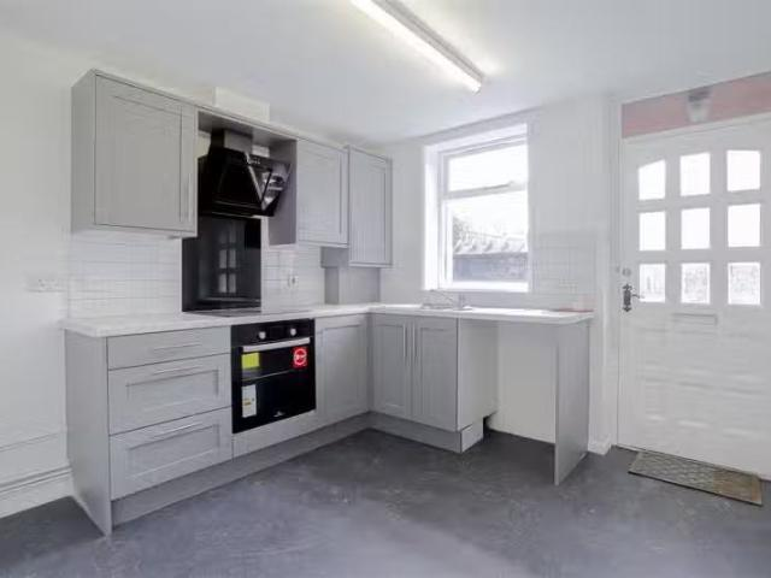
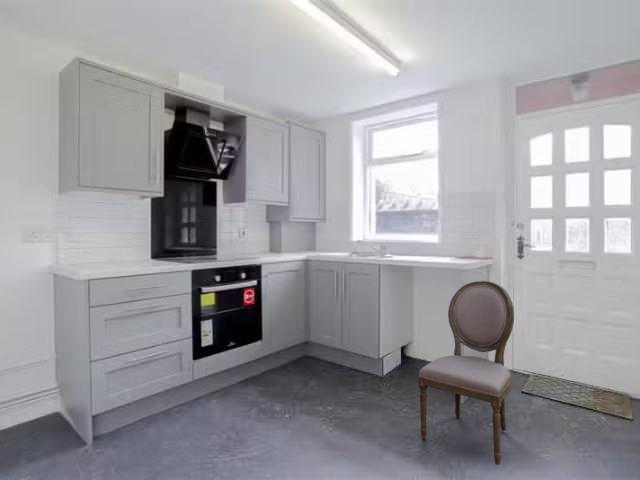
+ dining chair (467, 360)
